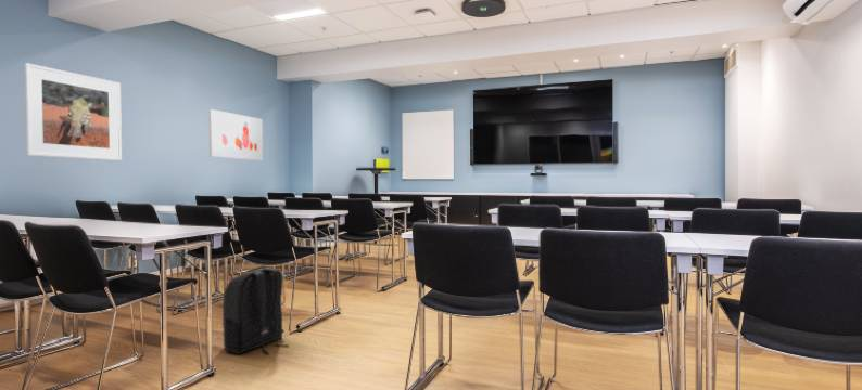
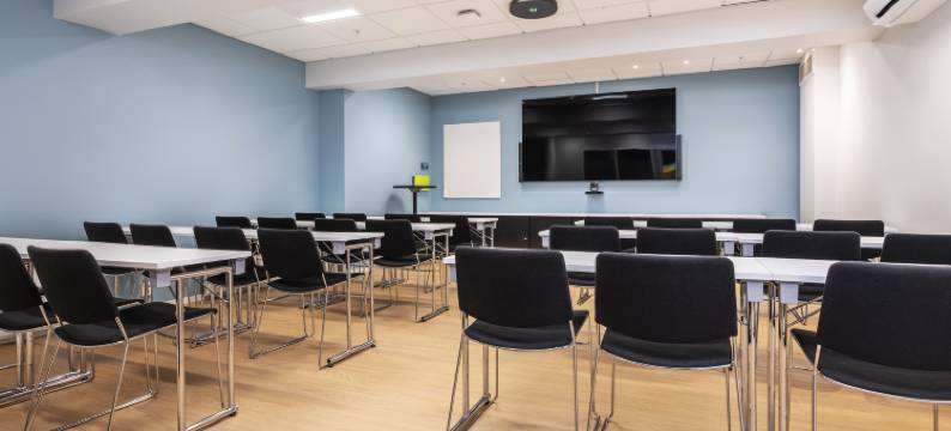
- wall art (237, 136)
- backpack (258, 304)
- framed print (77, 116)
